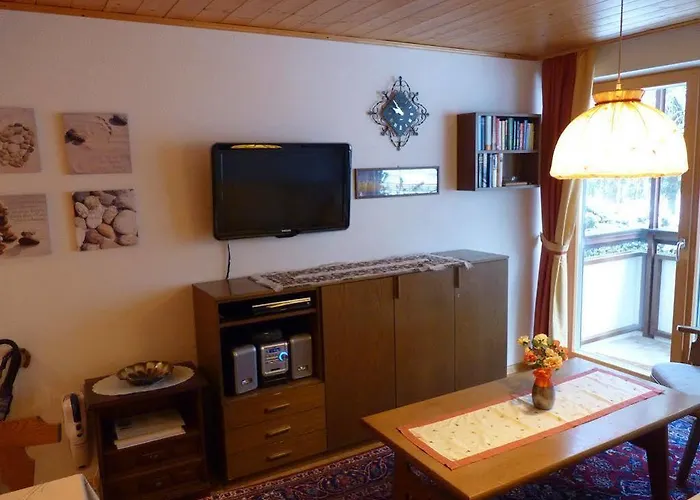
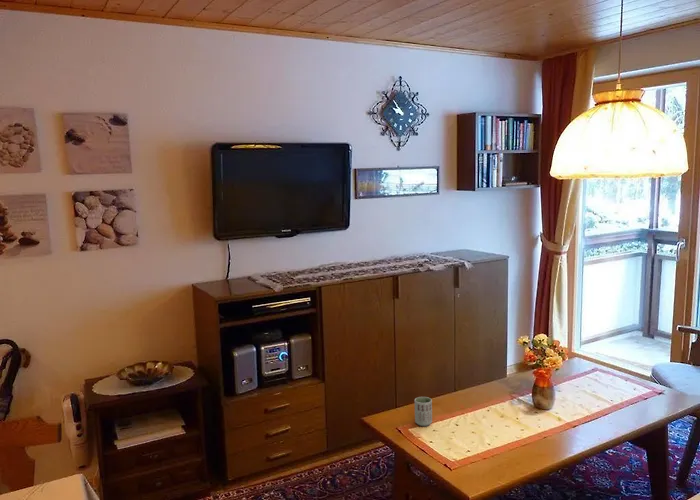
+ cup (423, 411)
